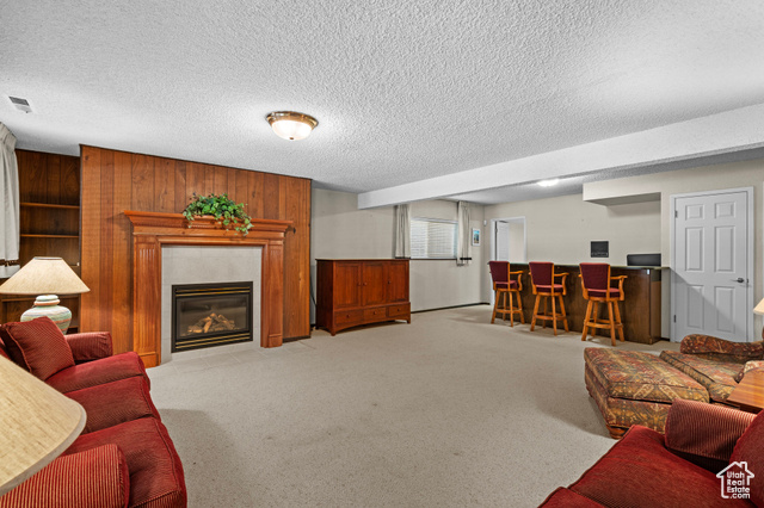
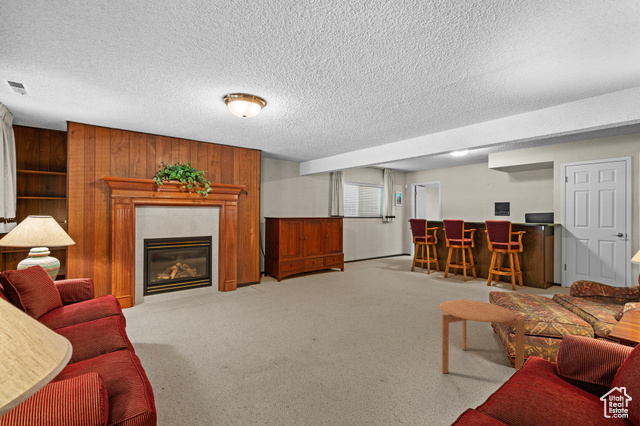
+ side table (465, 337)
